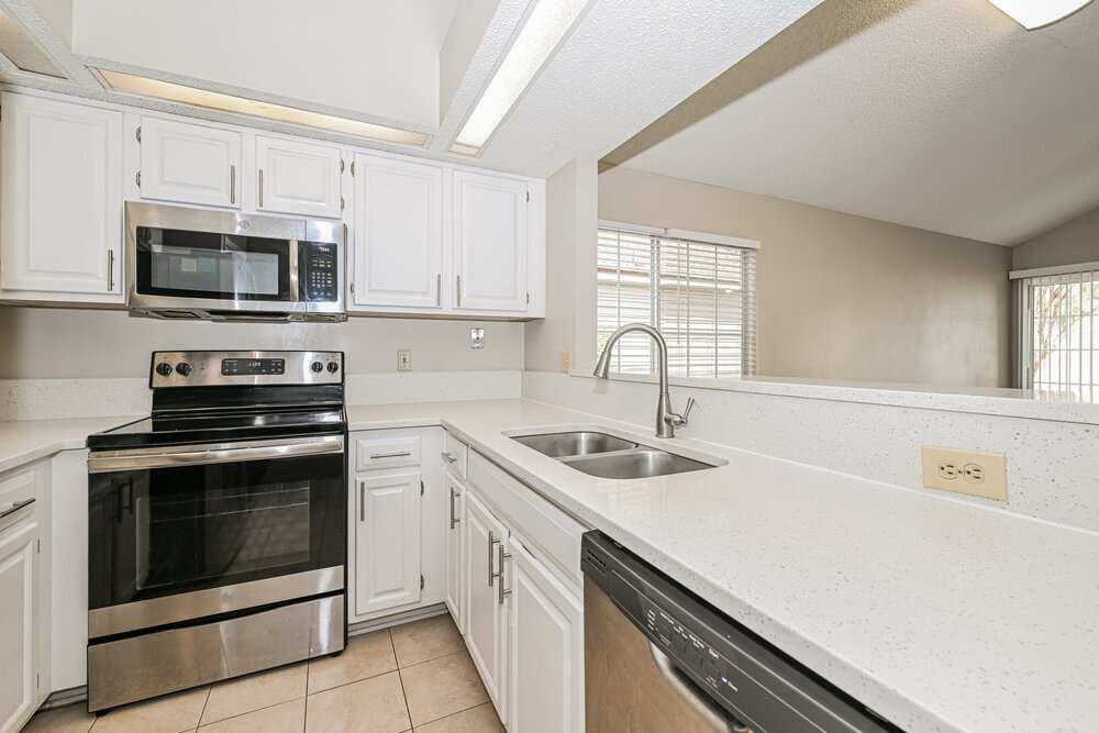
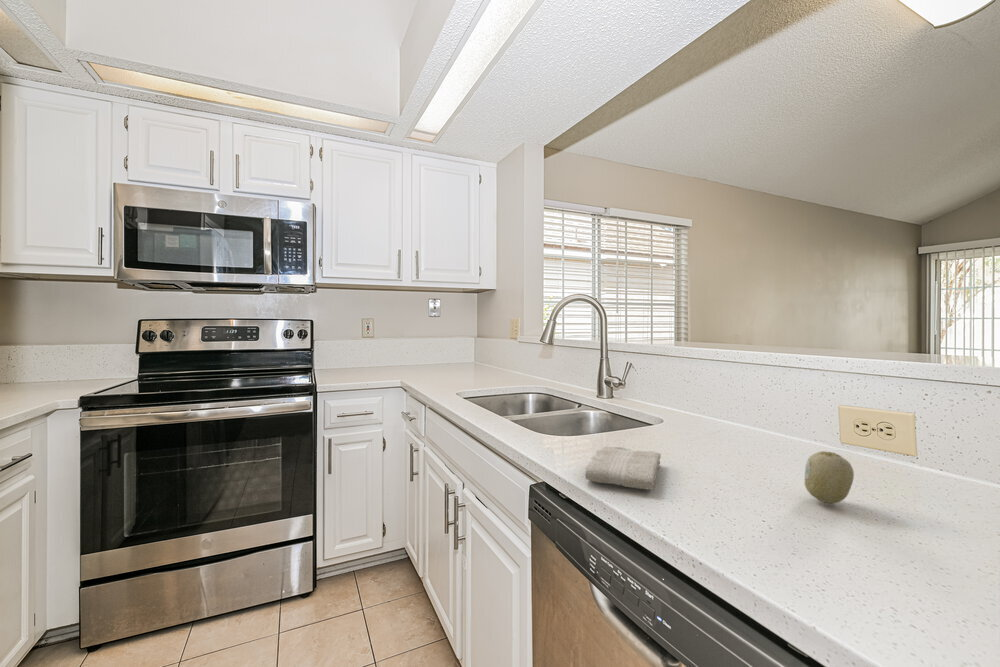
+ washcloth (625, 464)
+ fruit (828, 477)
